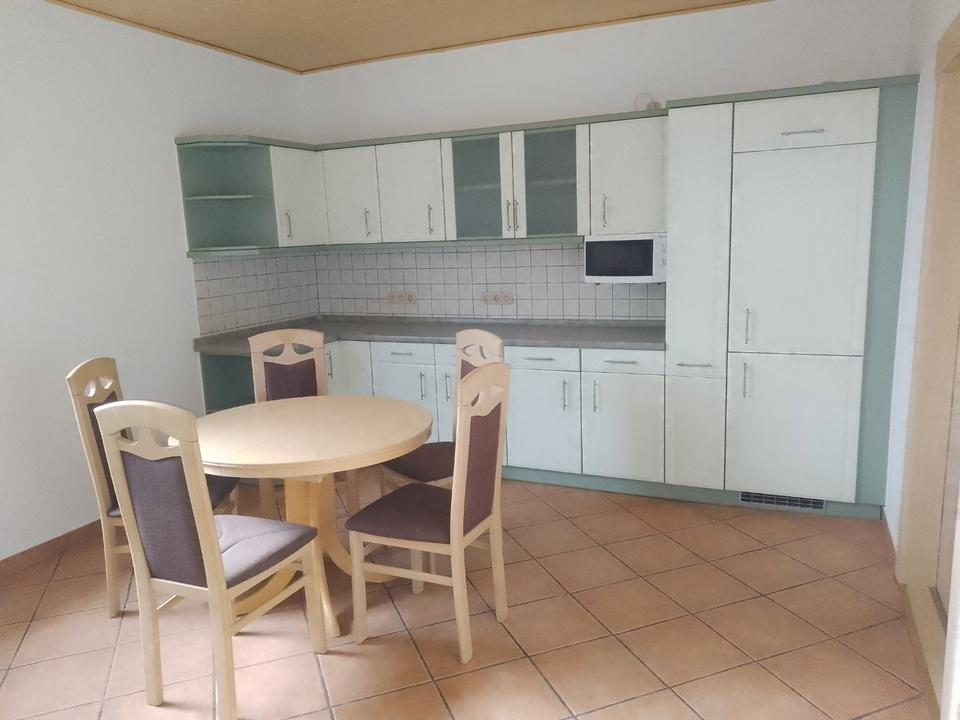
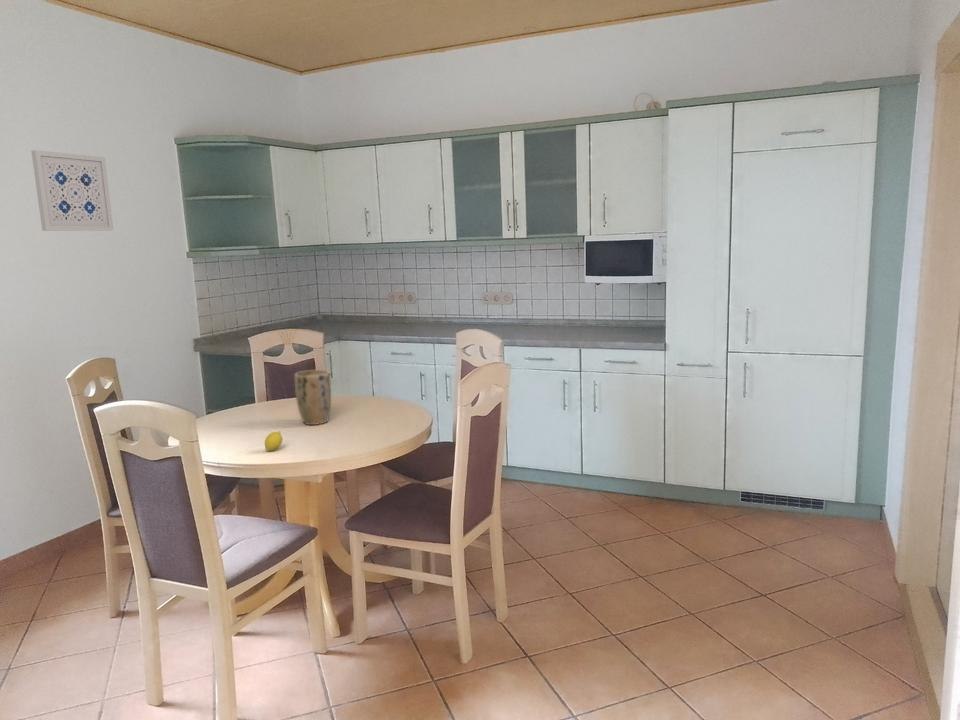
+ wall art (74, 192)
+ fruit (273, 441)
+ plant pot (313, 397)
